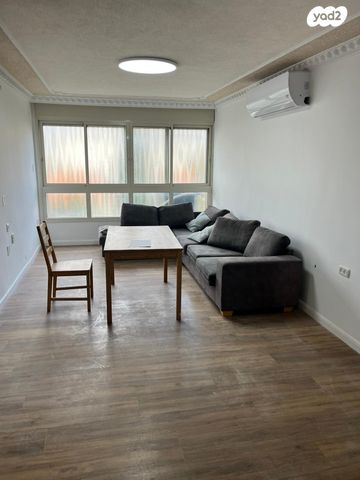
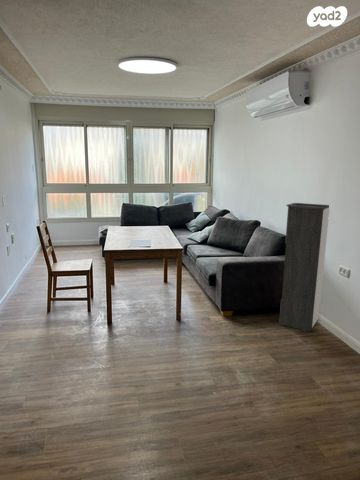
+ storage cabinet (303, 266)
